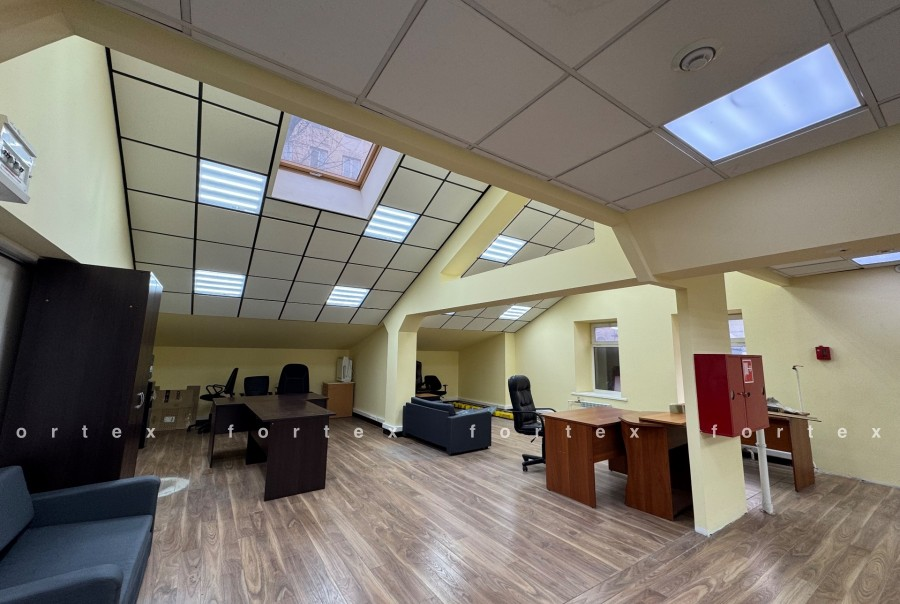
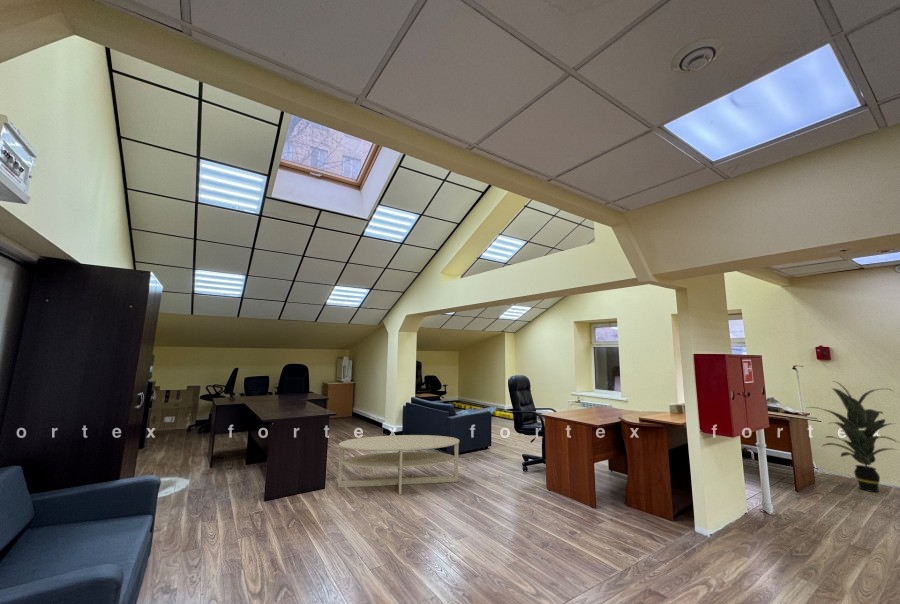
+ indoor plant (855, 433)
+ coffee table (400, 462)
